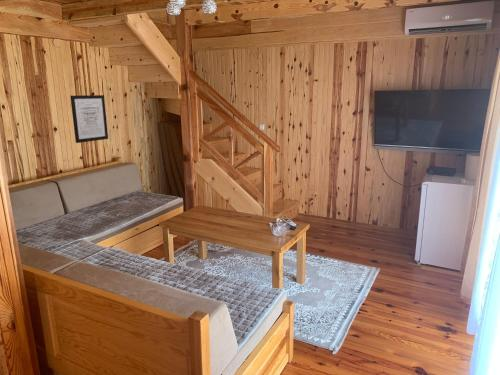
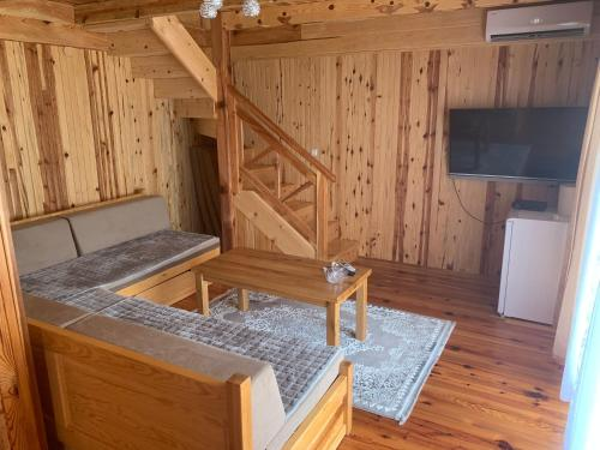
- wall art (90, 118)
